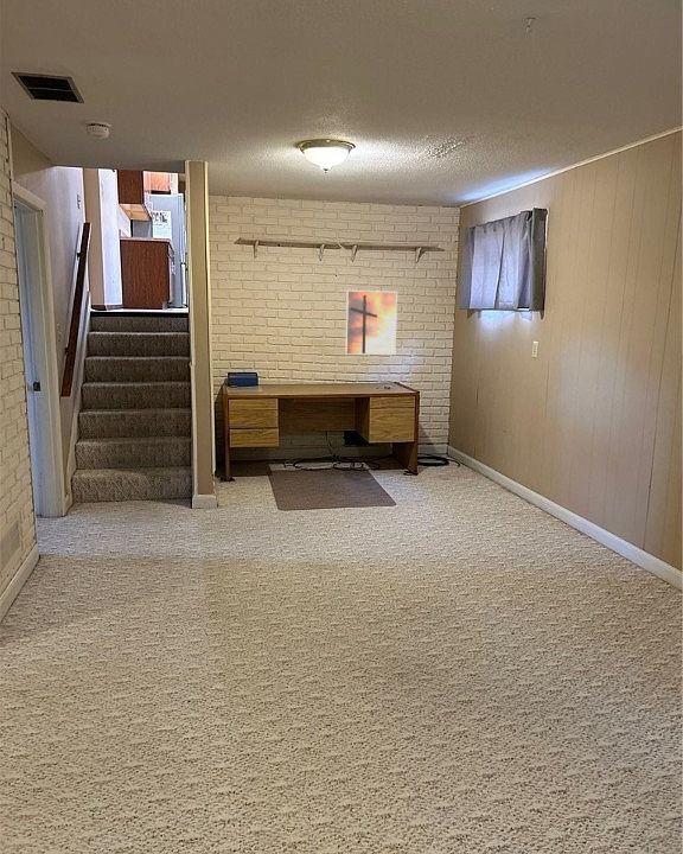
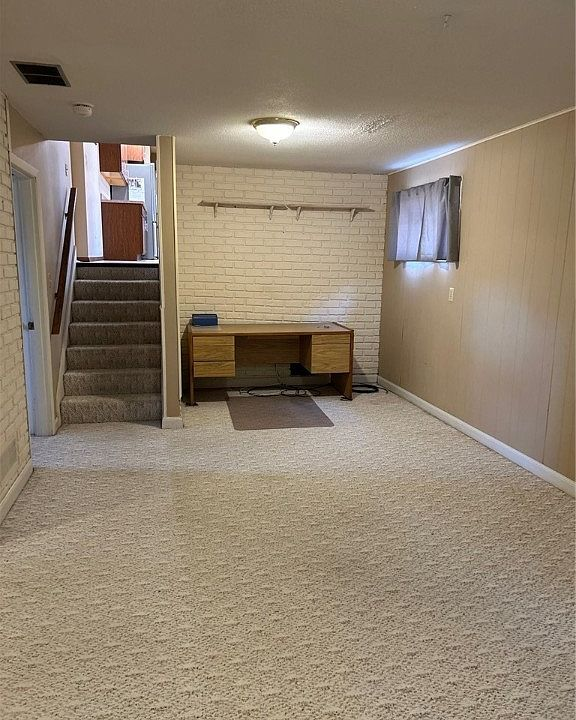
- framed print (371, 323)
